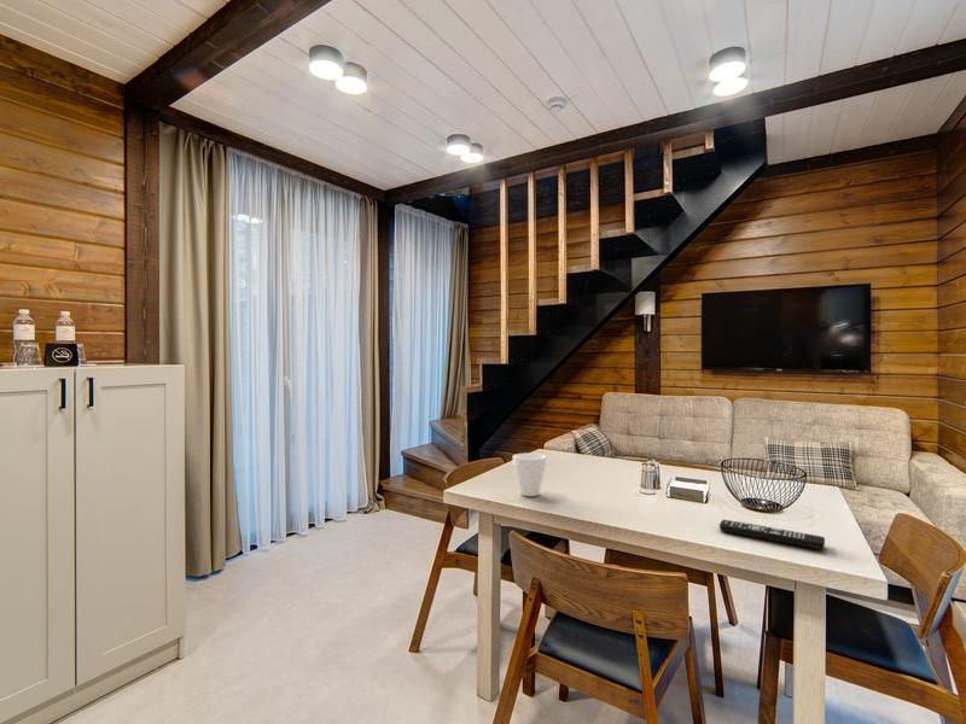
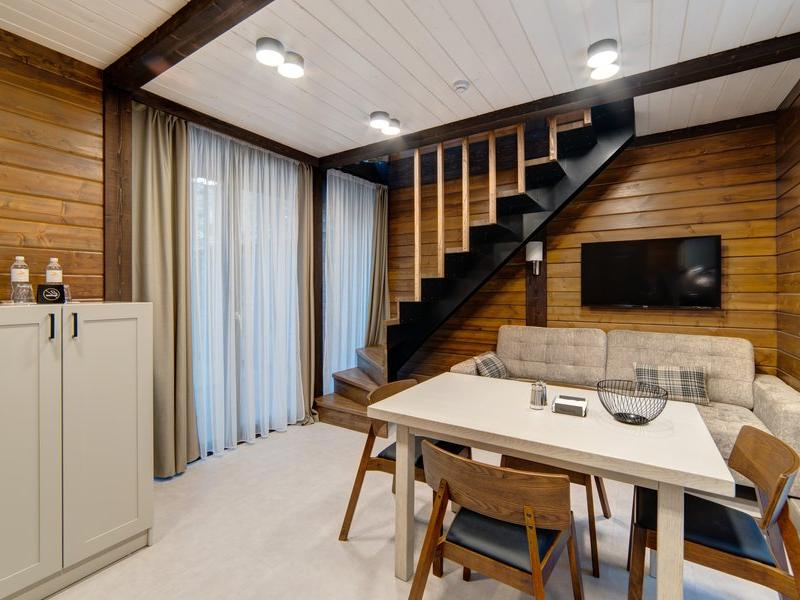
- remote control (769, 533)
- cup (529, 474)
